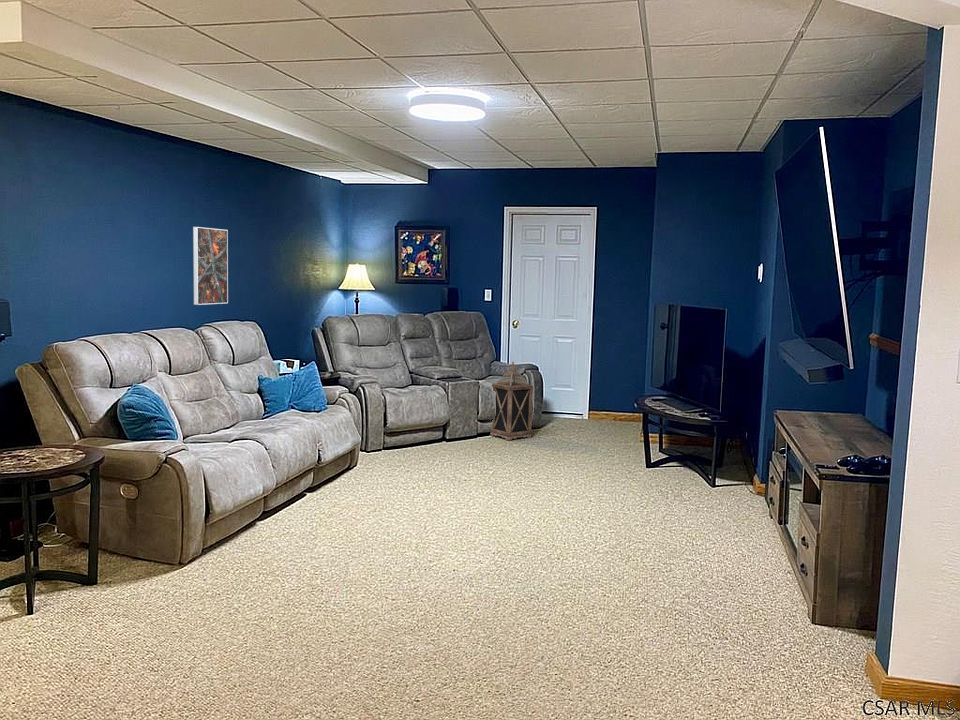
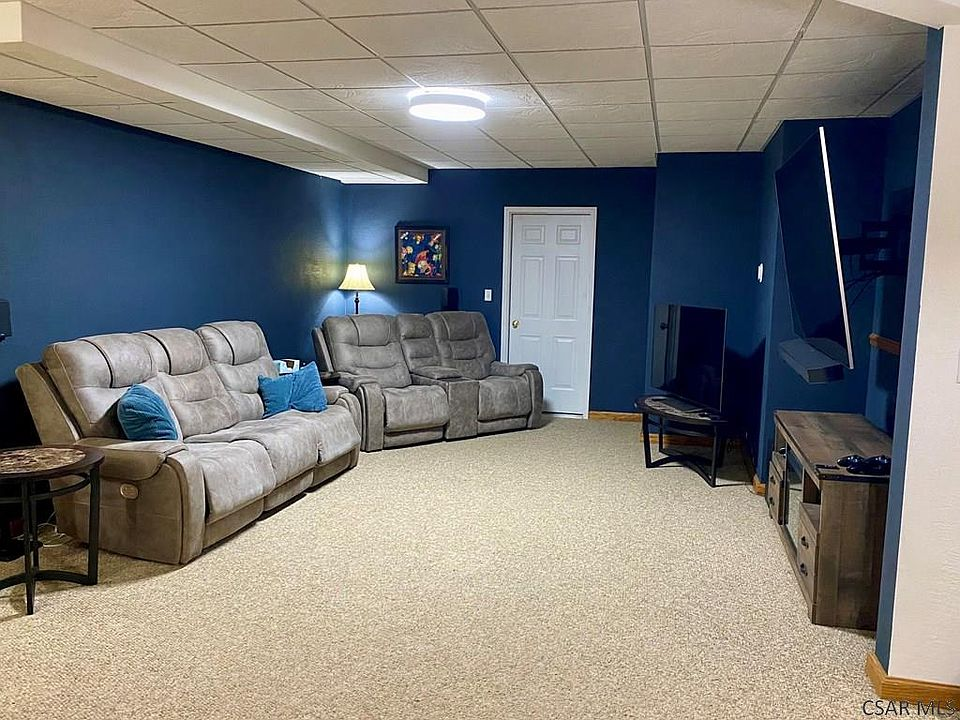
- lantern (512, 399)
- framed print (211, 266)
